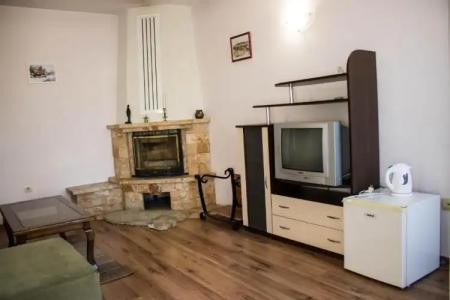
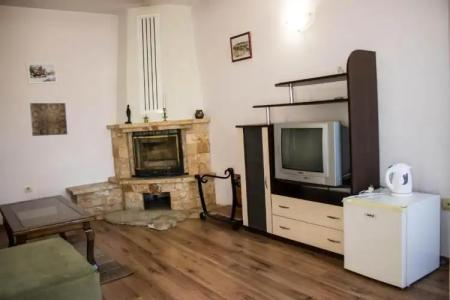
+ wall art (49, 119)
